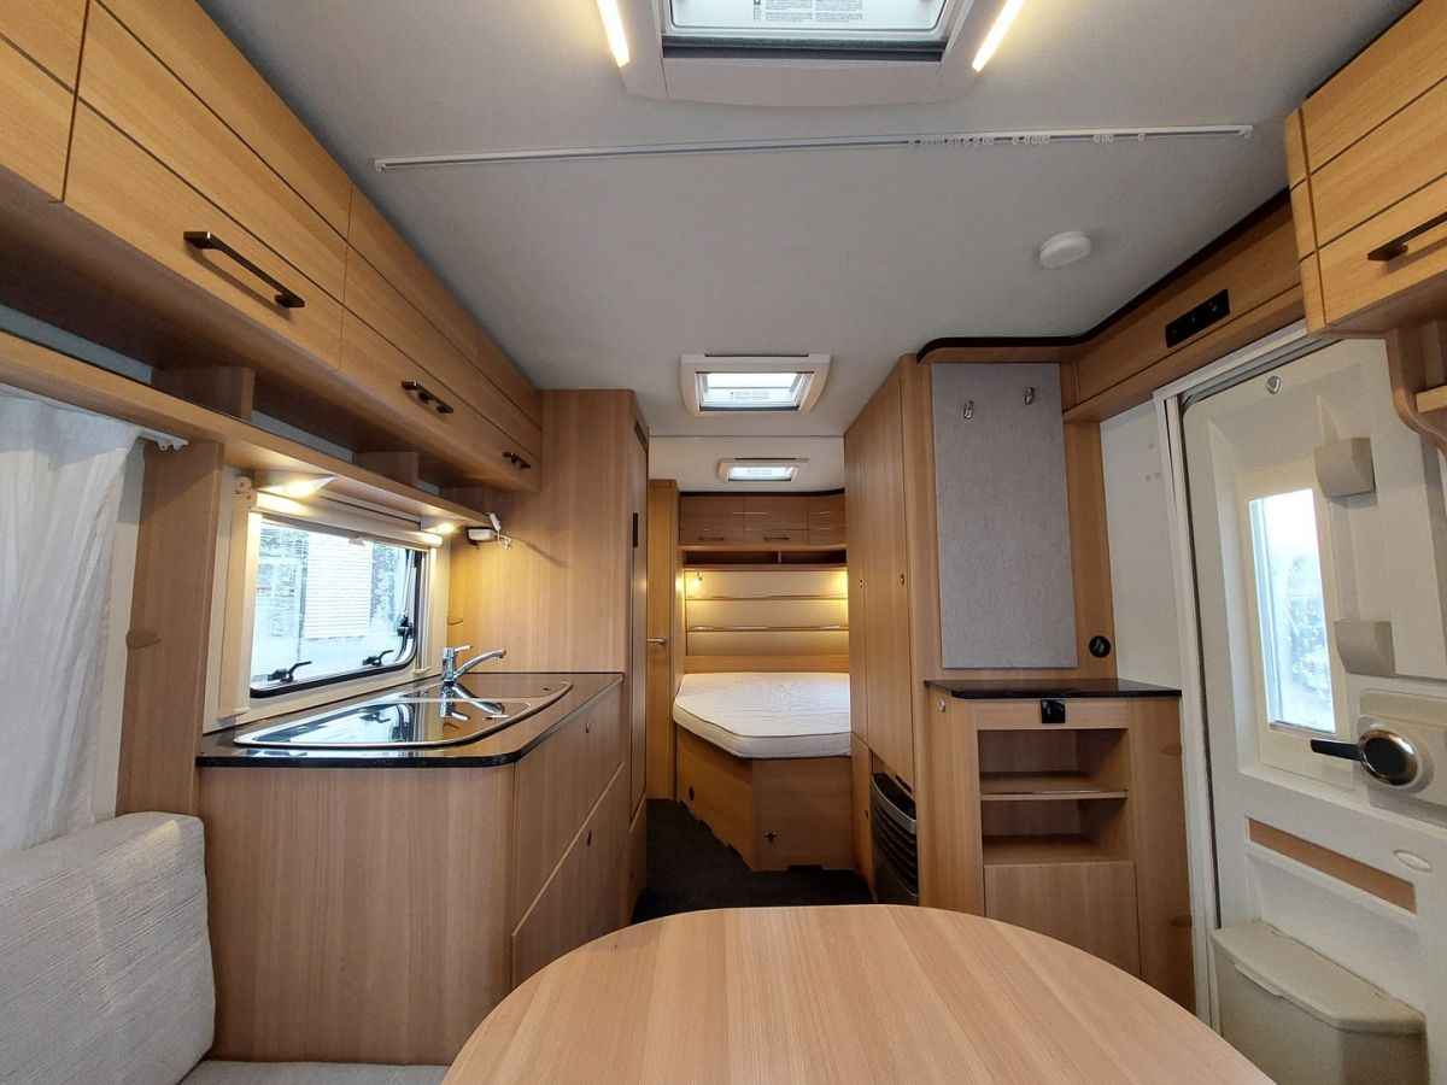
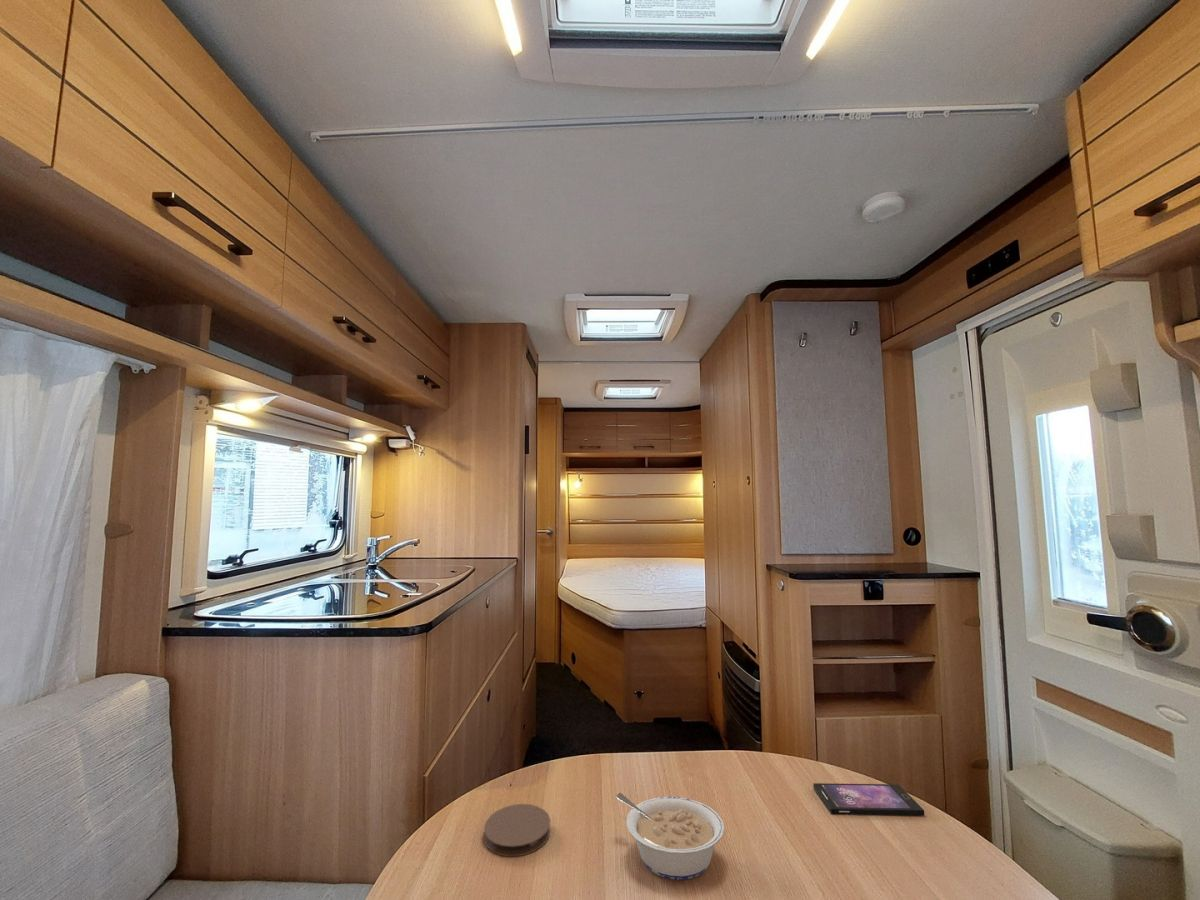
+ smartphone (866, 798)
+ legume (671, 836)
+ coaster (517, 828)
